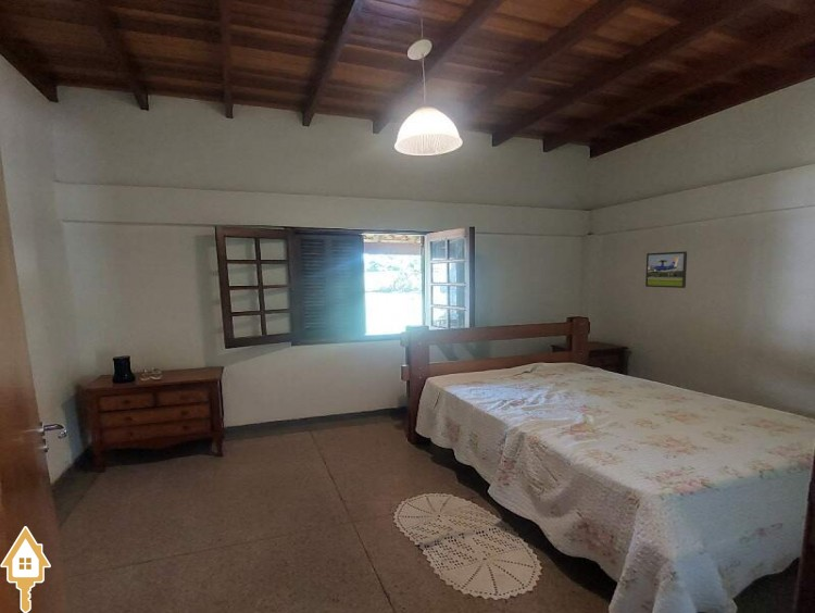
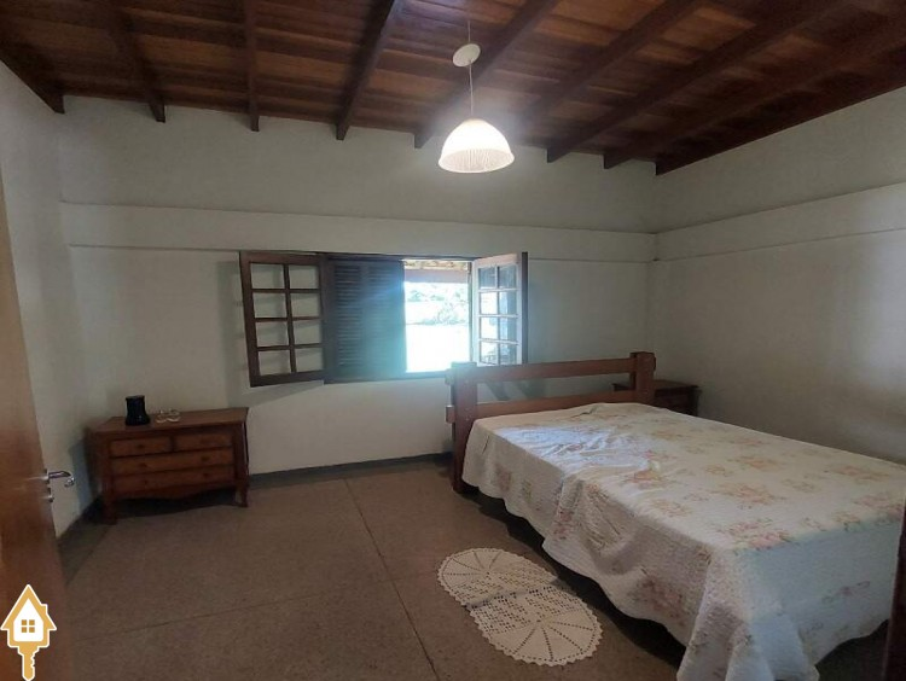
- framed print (665, 270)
